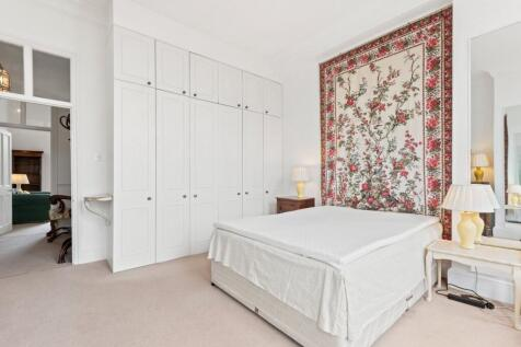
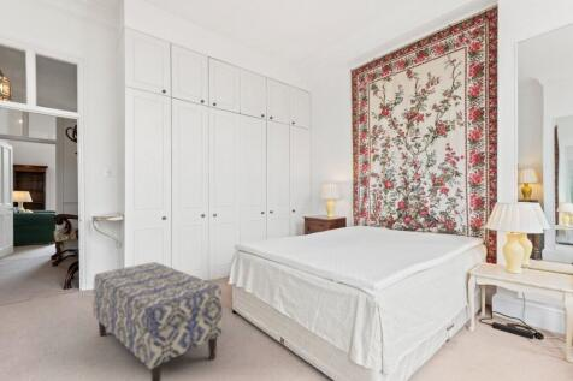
+ bench (153, 311)
